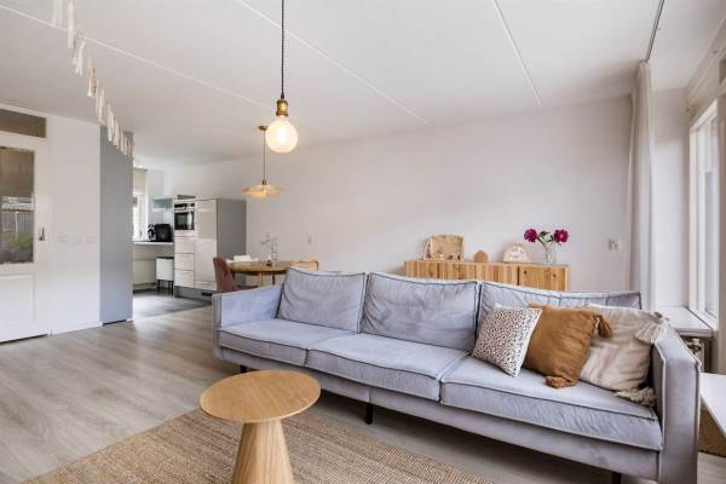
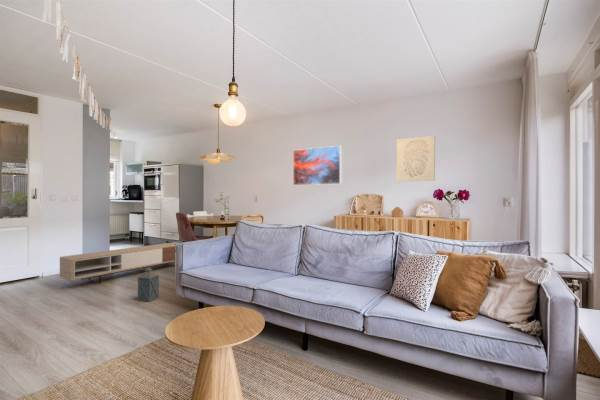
+ wall art (415, 159)
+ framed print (316, 166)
+ media console (137, 260)
+ lantern (148, 283)
